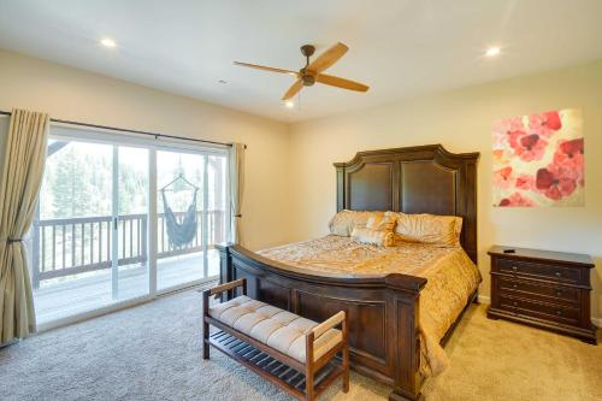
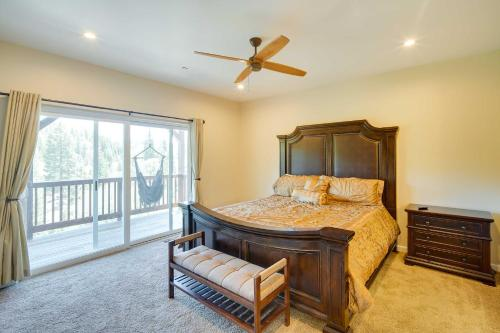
- wall art (535, 160)
